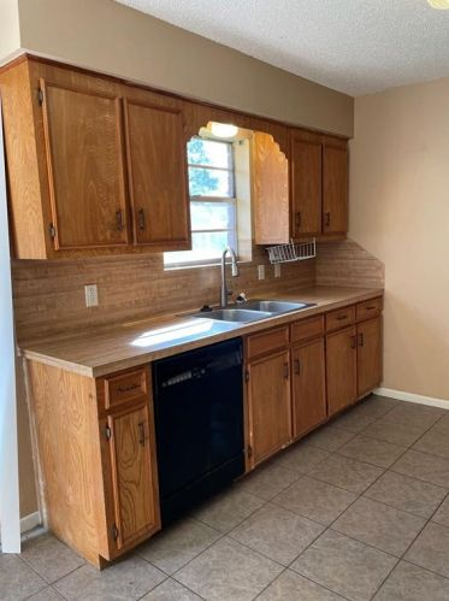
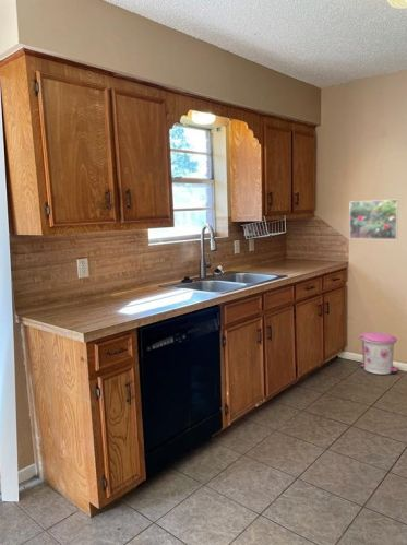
+ trash can (378, 352)
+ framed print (372, 220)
